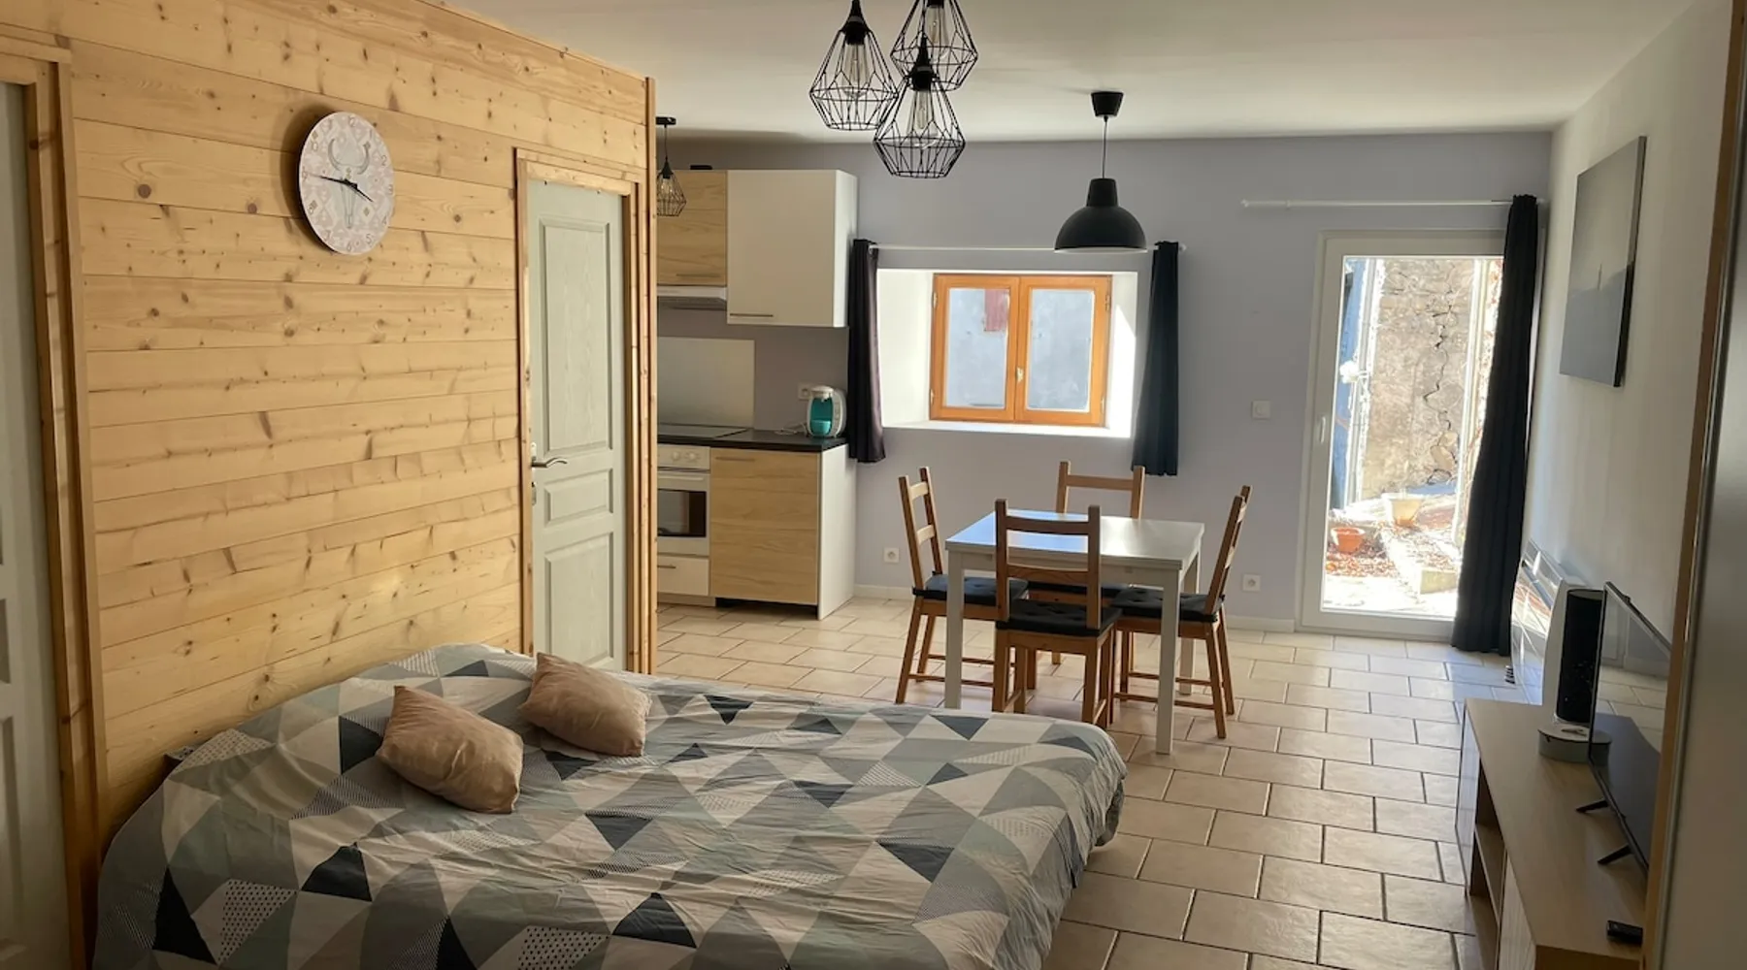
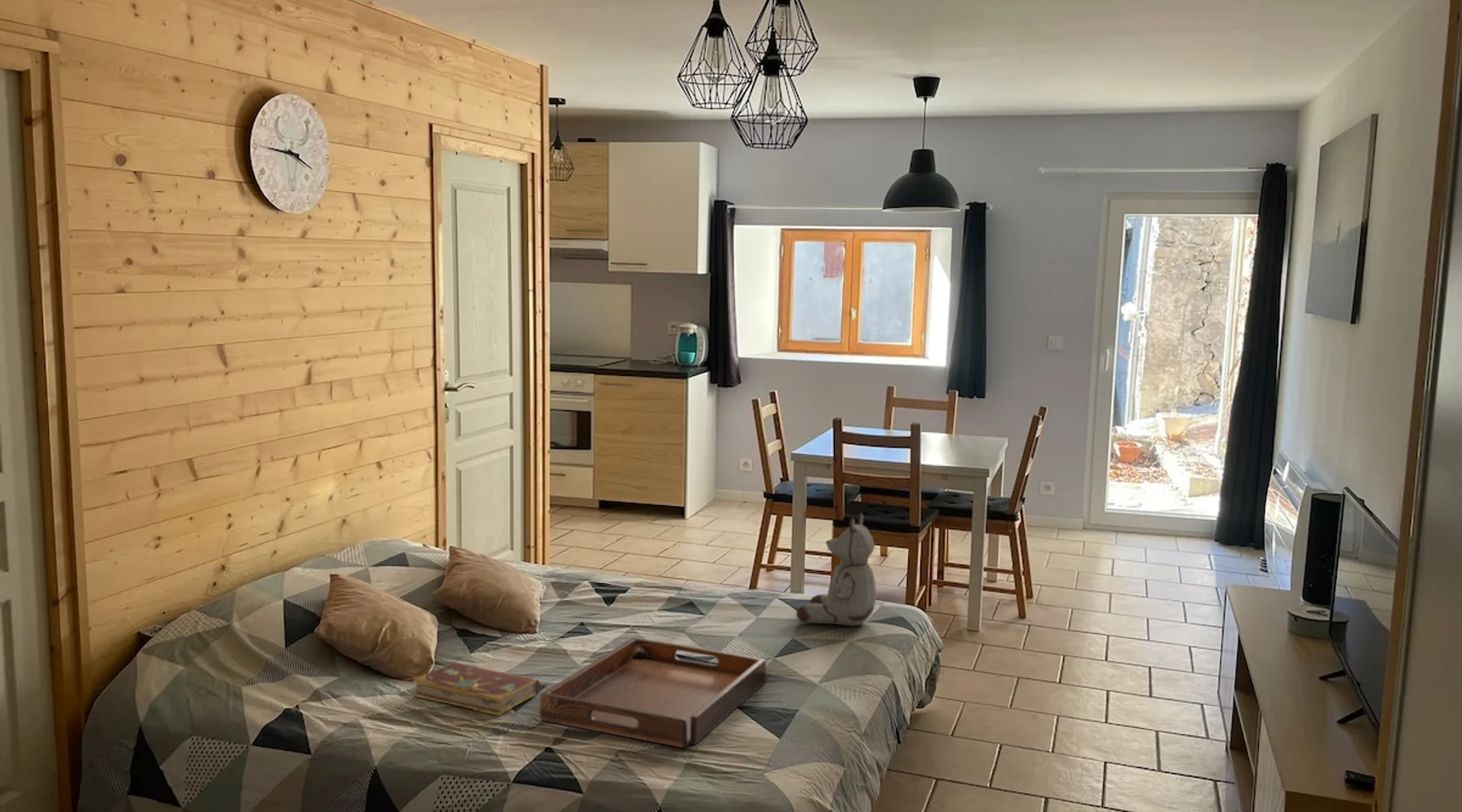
+ book (477, 685)
+ stuffed bear (838, 568)
+ serving tray (658, 687)
